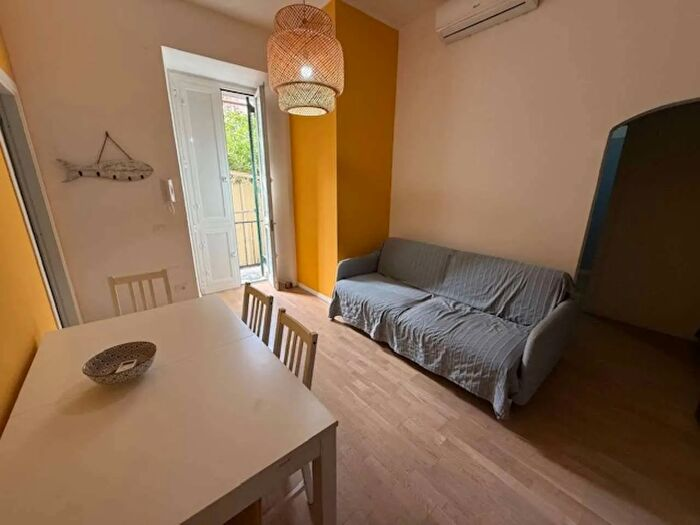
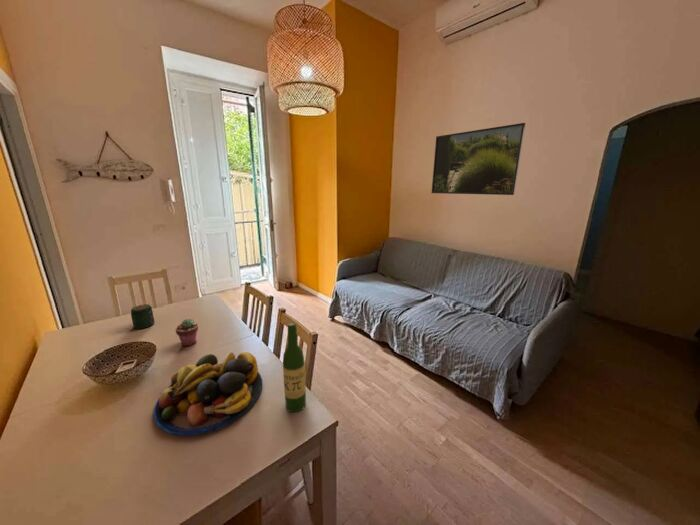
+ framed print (471, 163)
+ fruit bowl (209, 379)
+ wine bottle (293, 366)
+ jar (142, 316)
+ potted succulent (187, 331)
